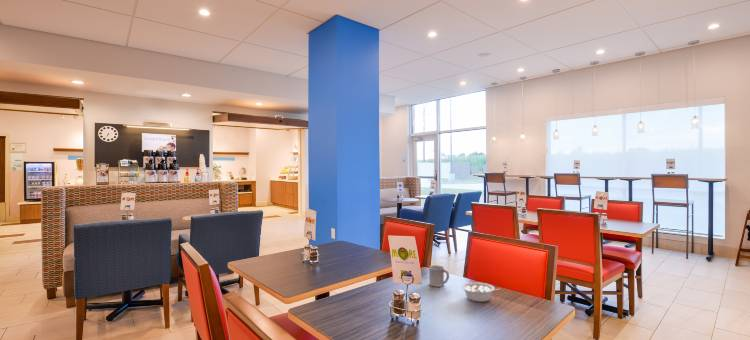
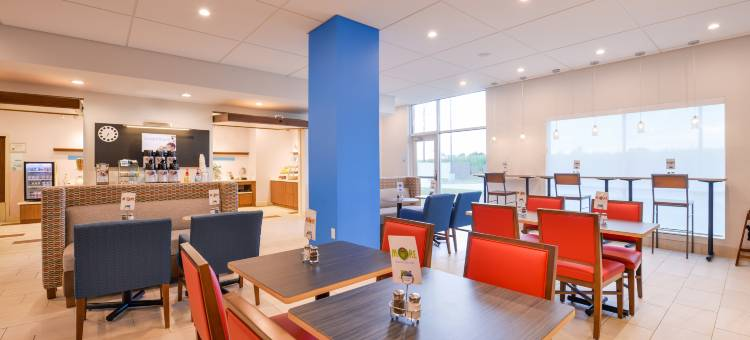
- cup (439, 276)
- legume (479, 291)
